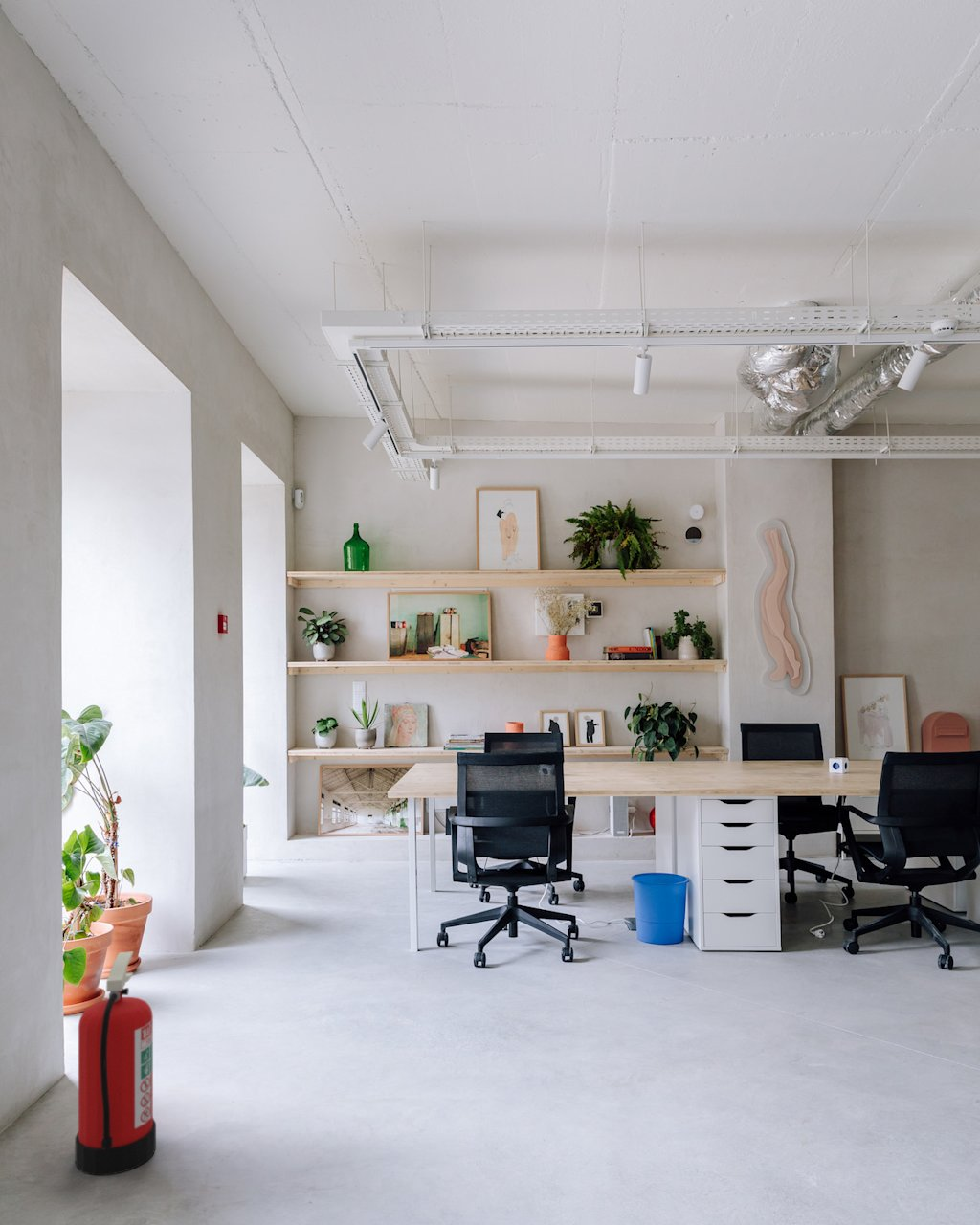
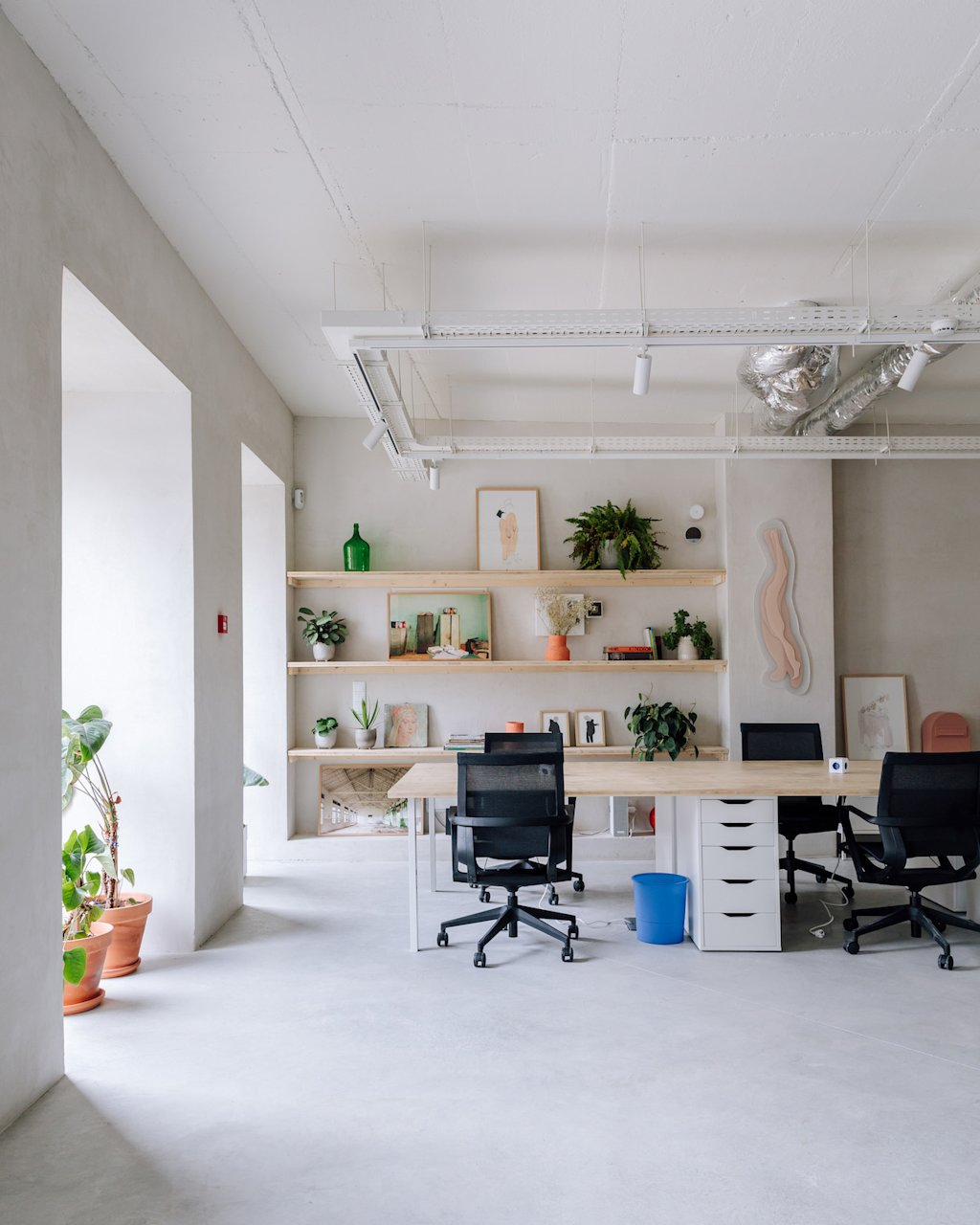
- fire extinguisher (116, 1061)
